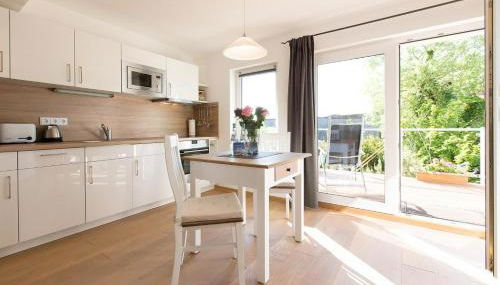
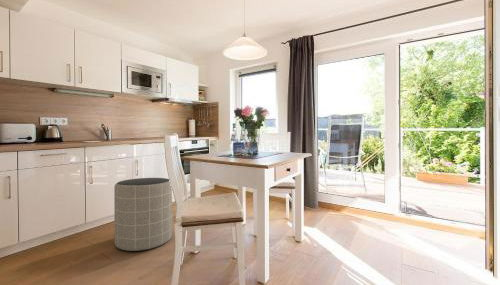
+ trash can (144, 210)
